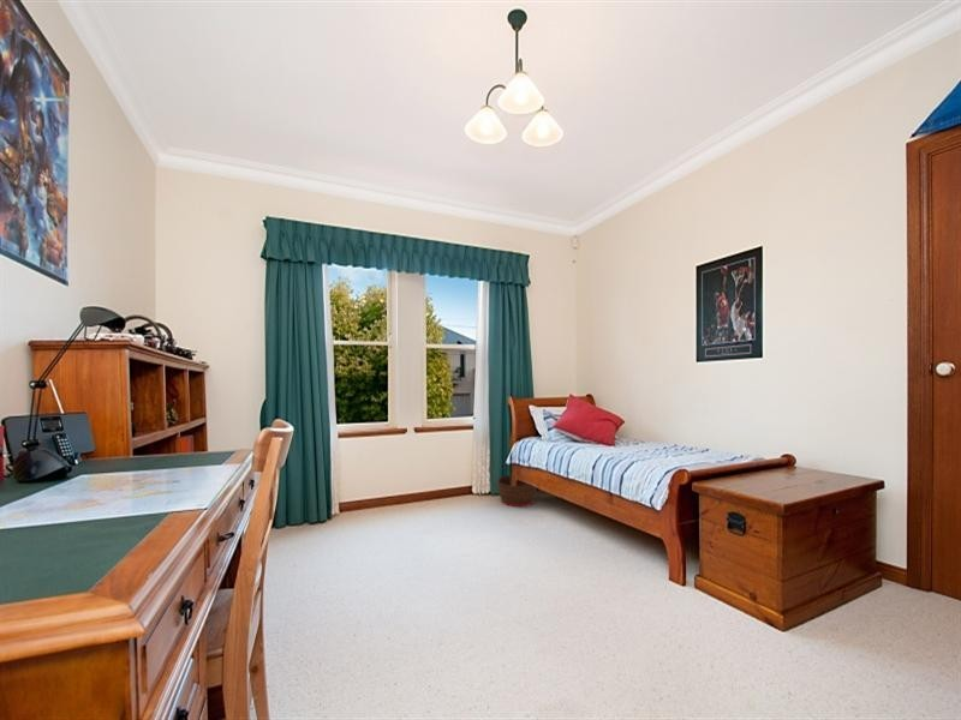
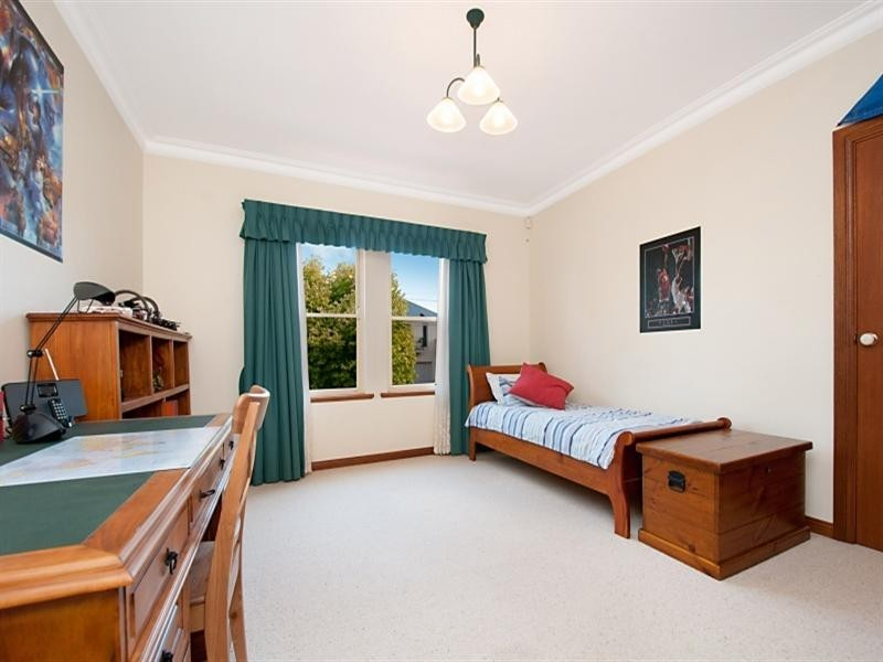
- basket (517, 491)
